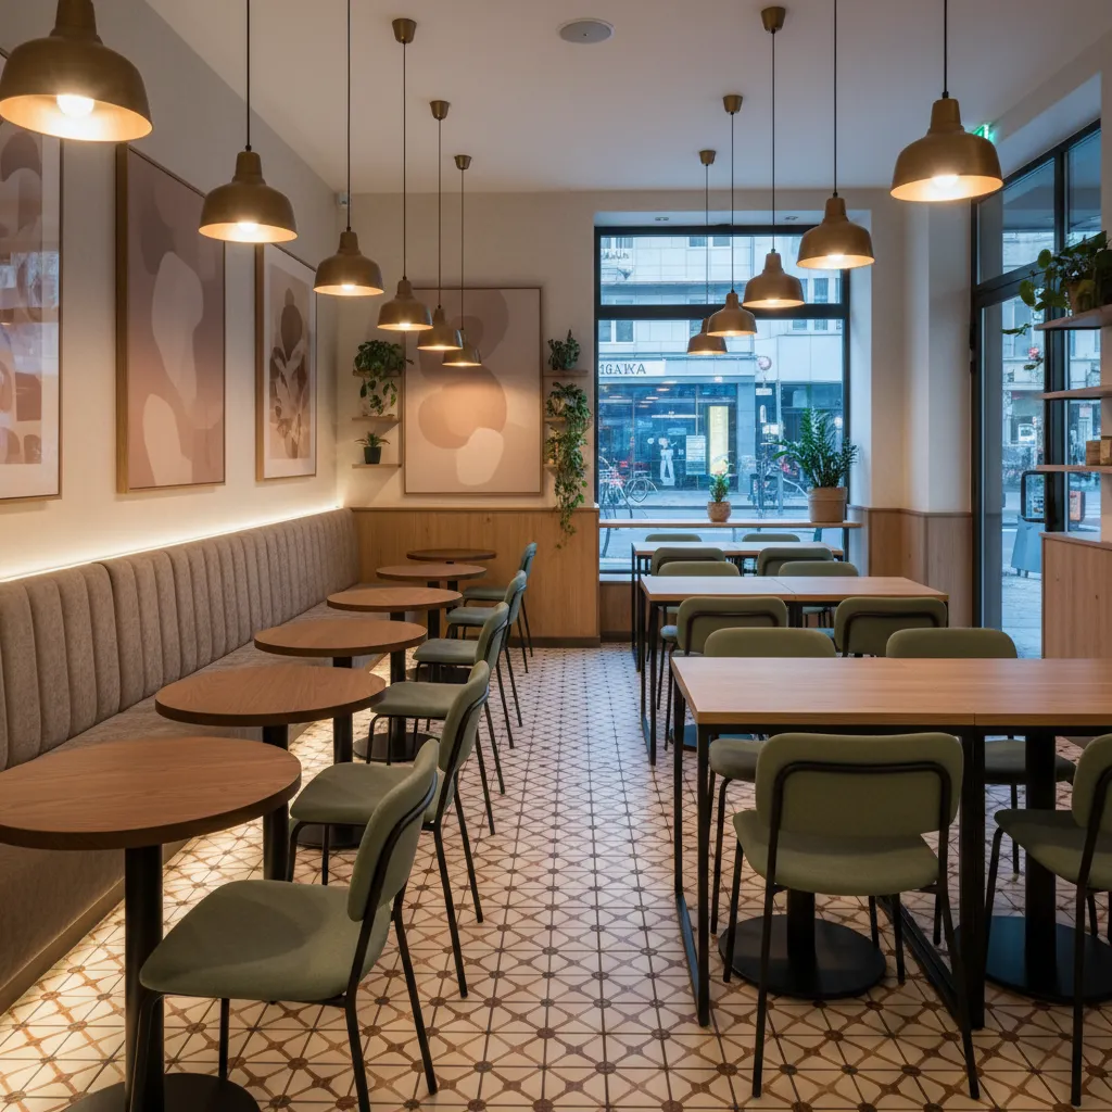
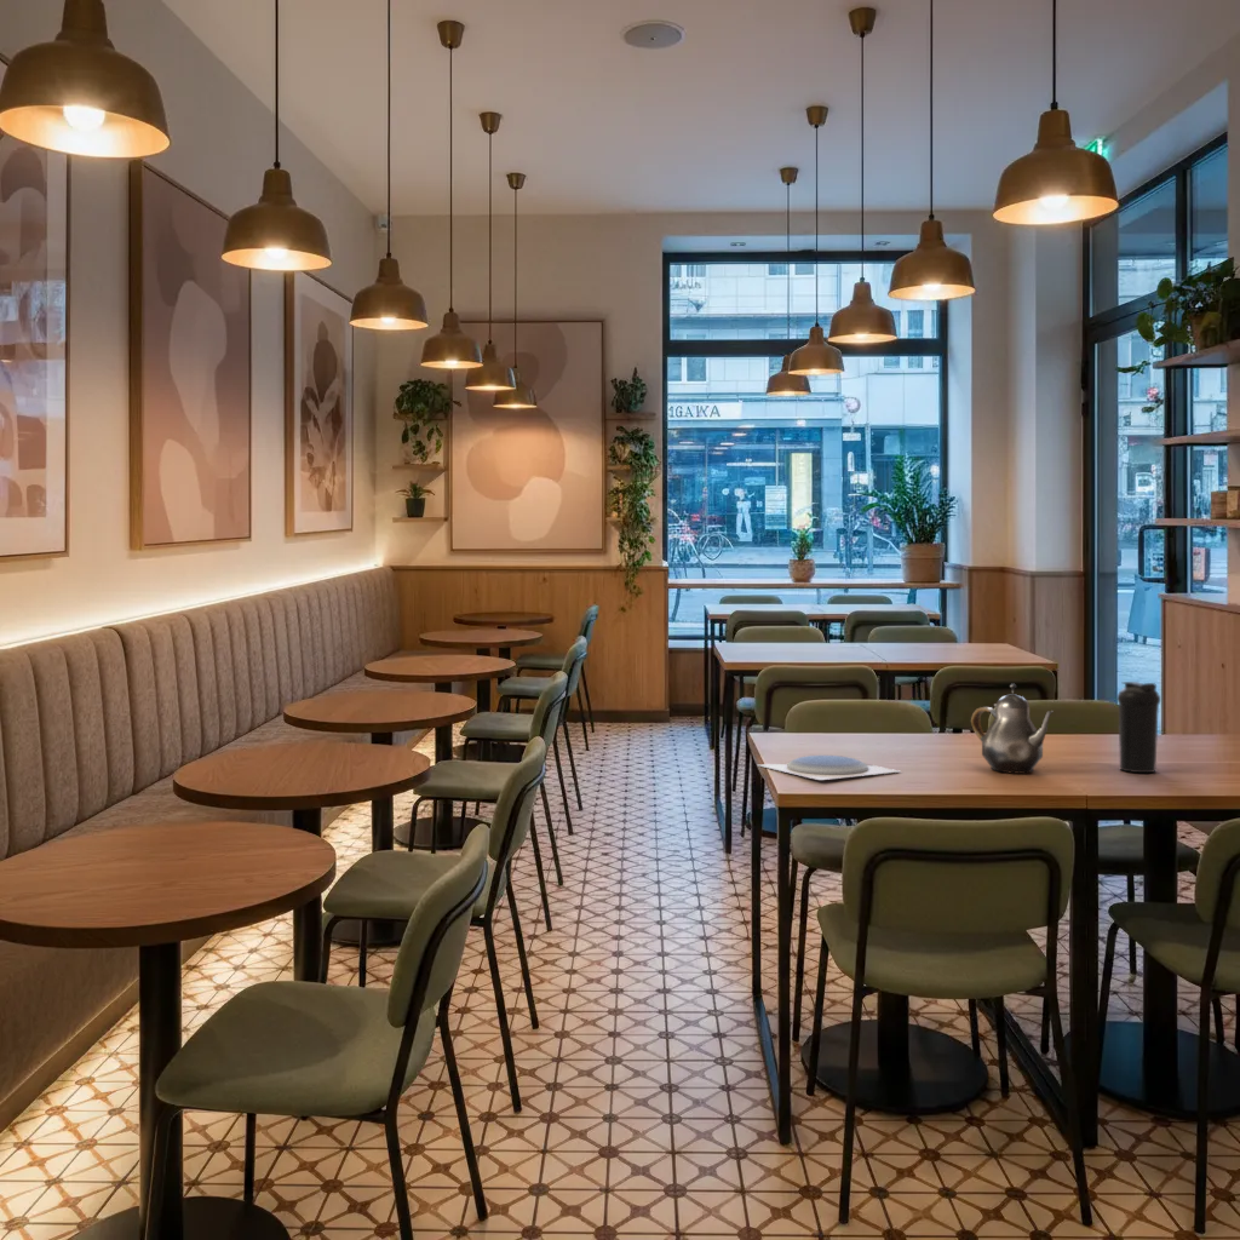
+ teapot (1011, 727)
+ plate (827, 762)
+ water bottle (1137, 725)
